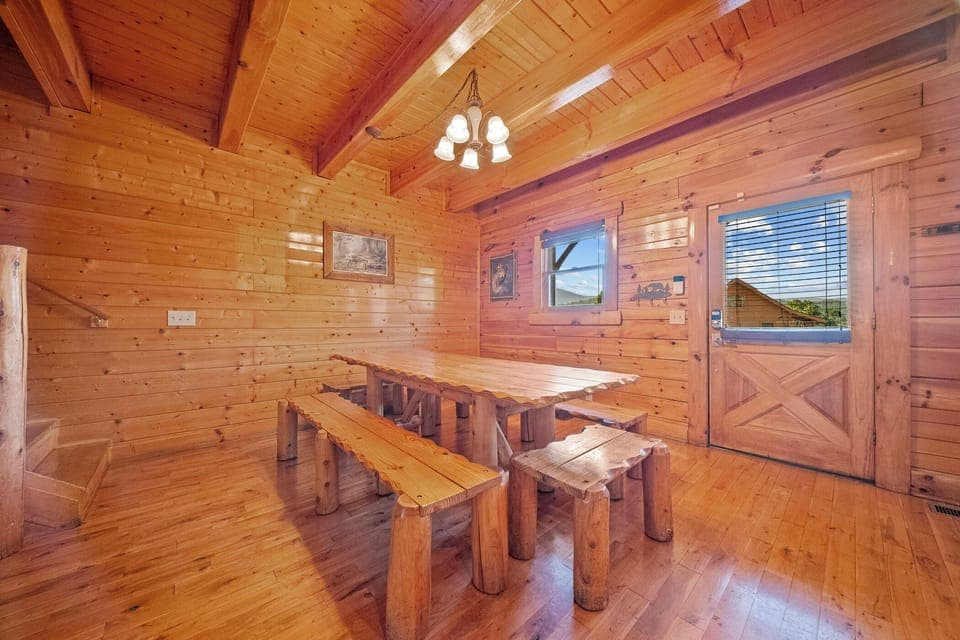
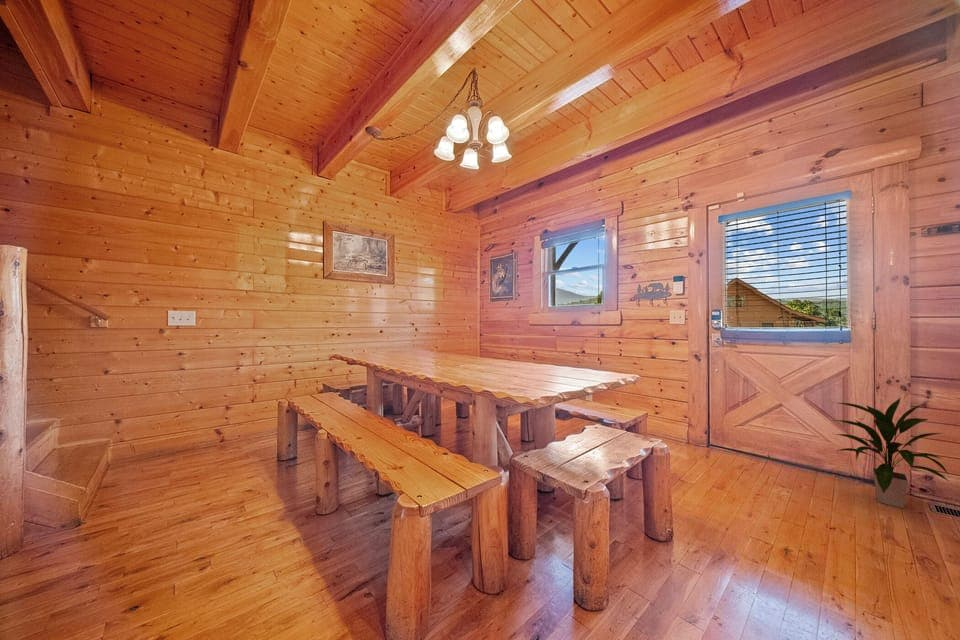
+ indoor plant (886, 449)
